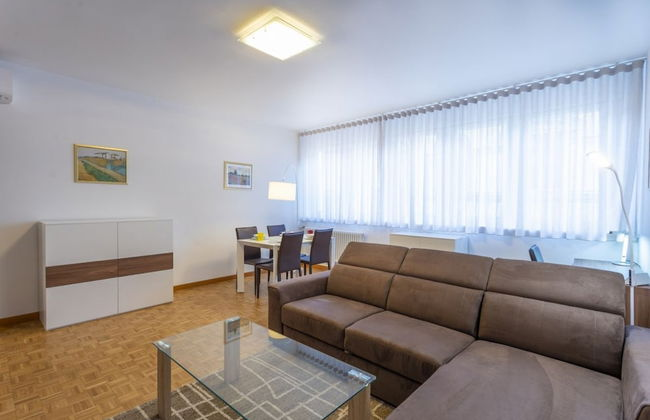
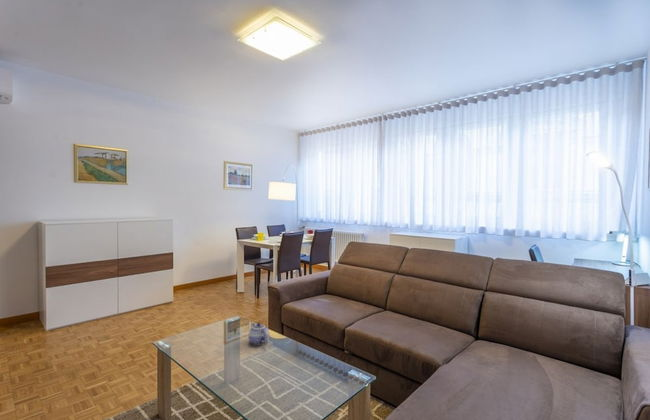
+ teapot (258, 332)
